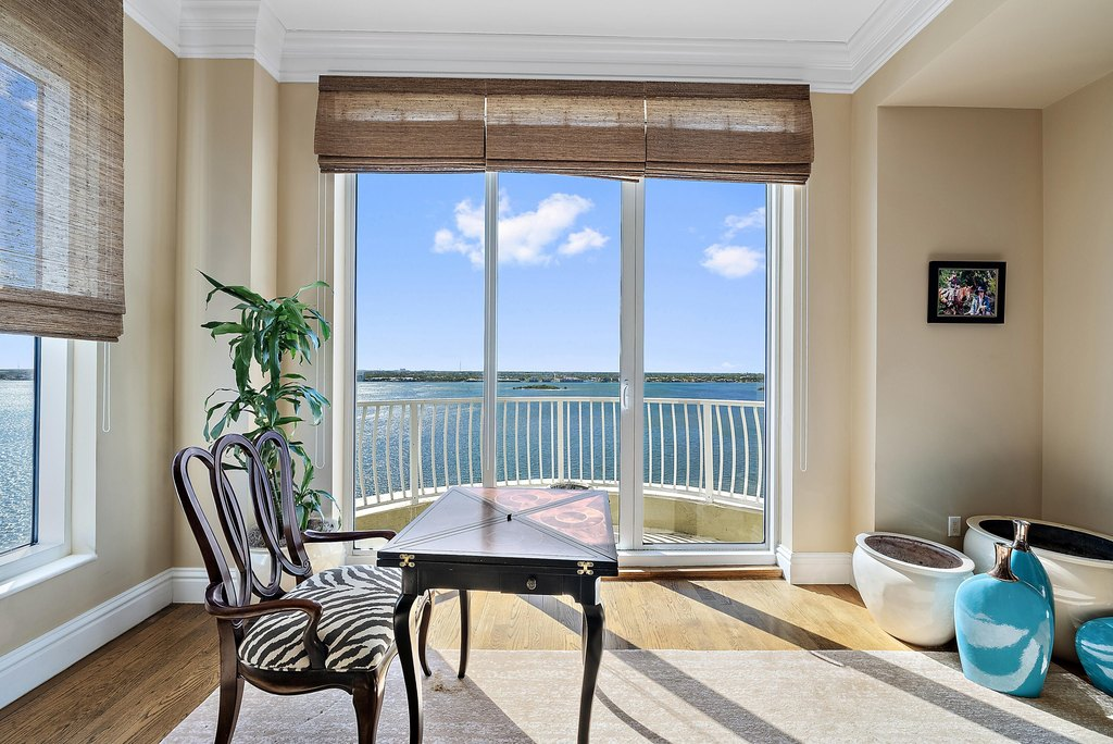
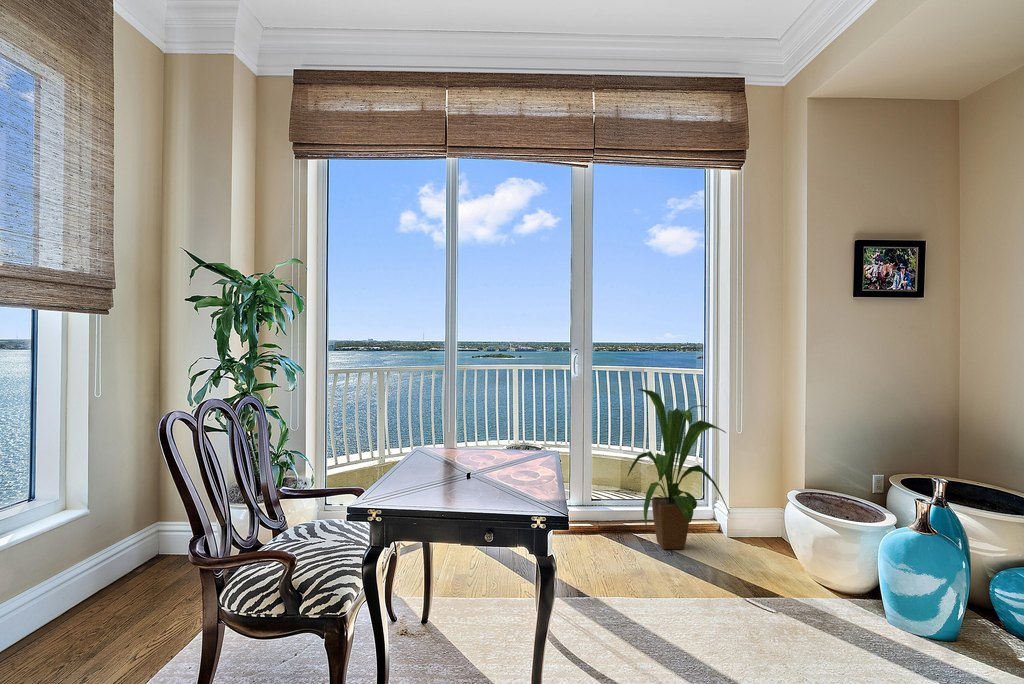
+ house plant (682, 465)
